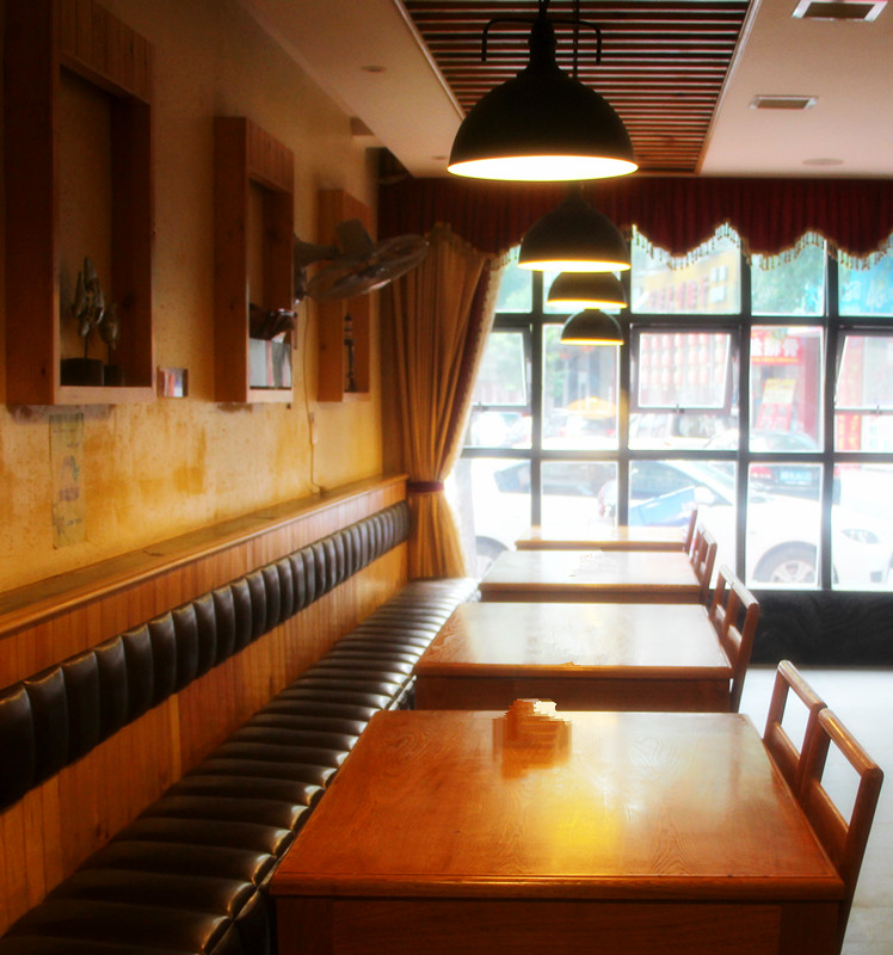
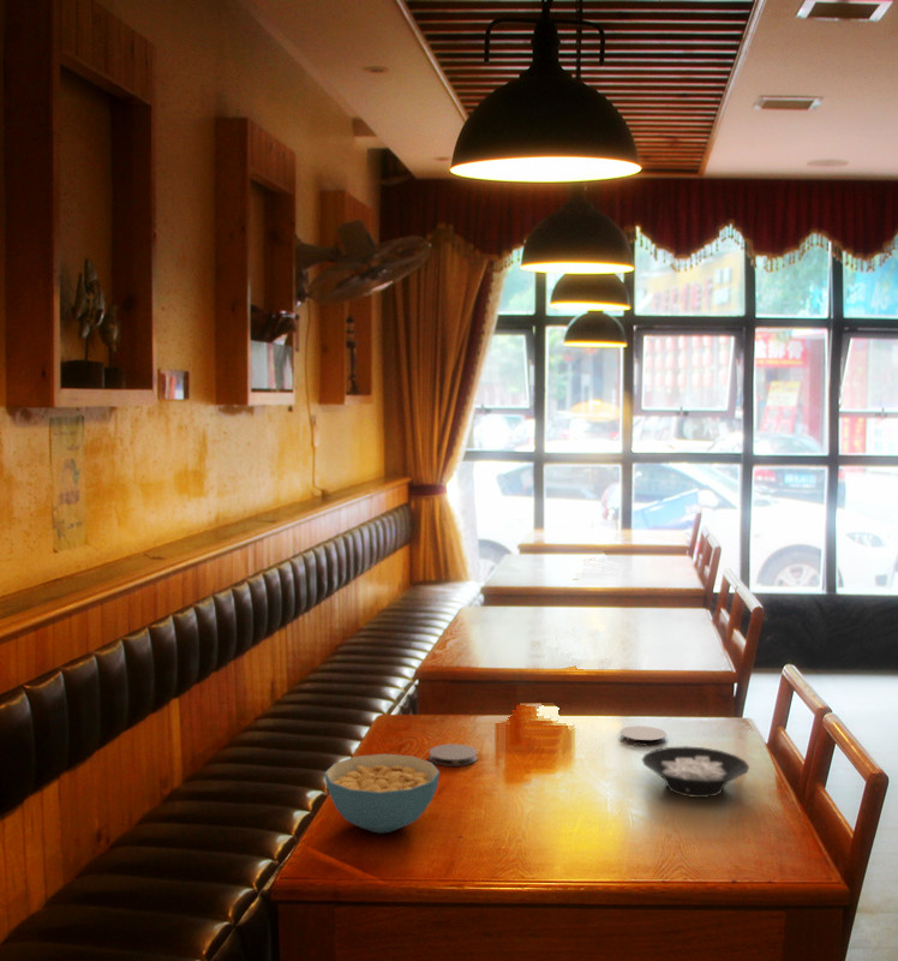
+ coaster (642, 735)
+ coaster (453, 754)
+ cereal bowl (382, 799)
+ cereal bowl (694, 775)
